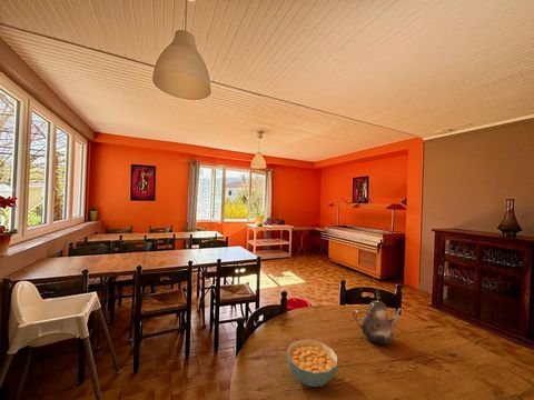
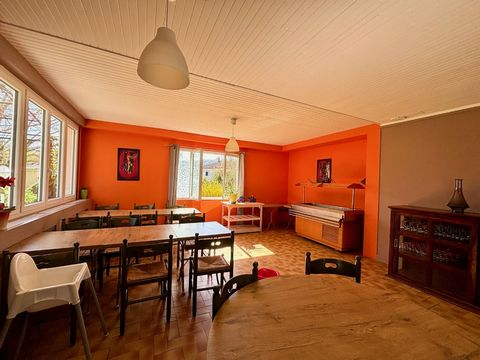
- teapot (377, 318)
- cereal bowl (310, 367)
